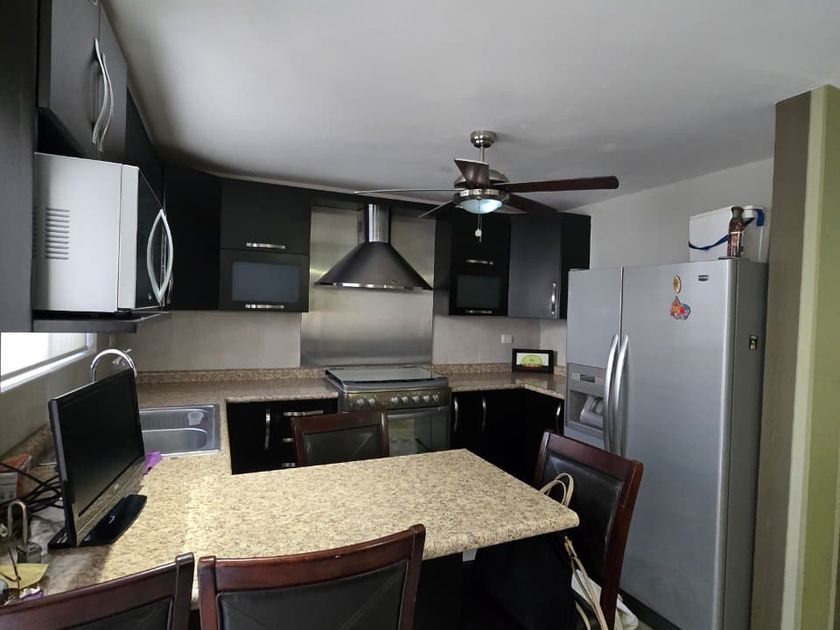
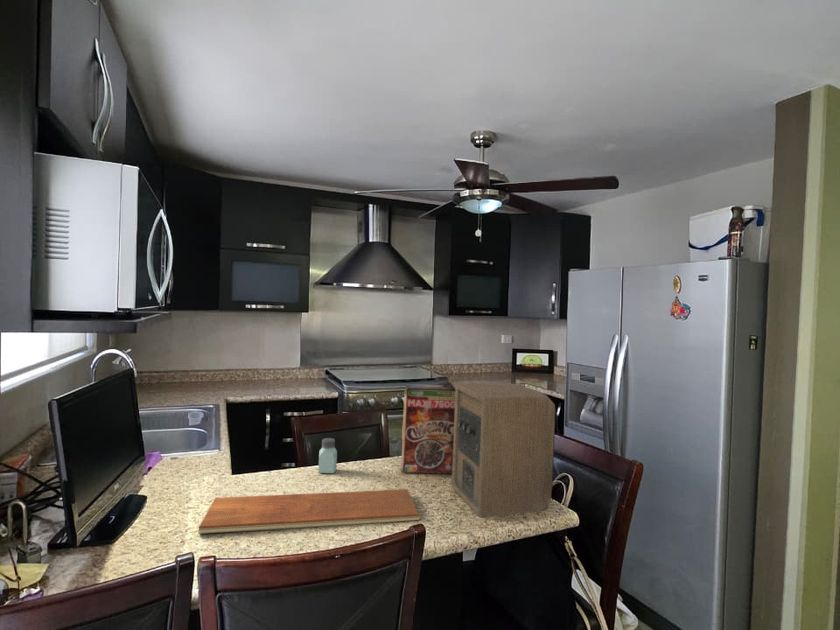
+ speaker (502, 443)
+ chopping board (314, 509)
+ saltshaker (328, 455)
+ cereal box (429, 424)
